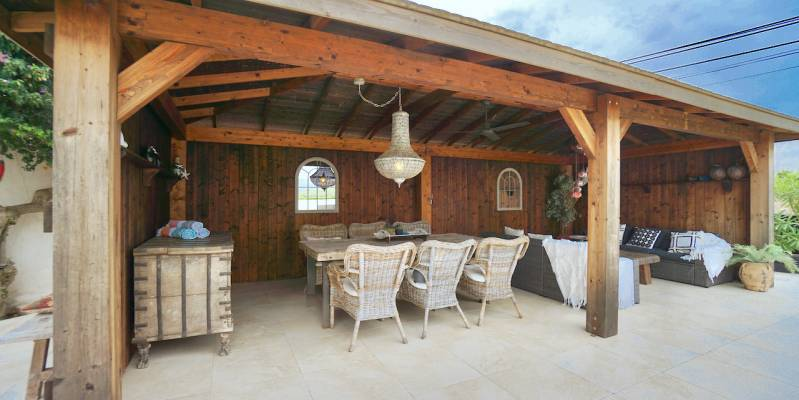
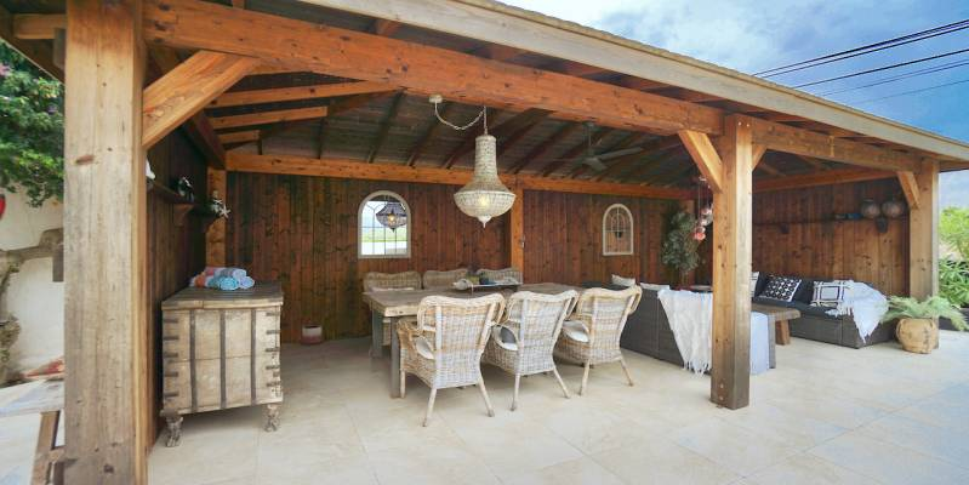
+ planter (312, 335)
